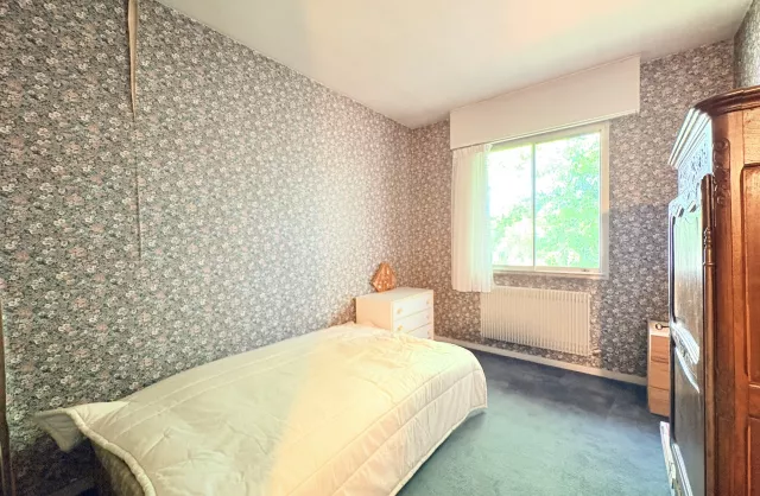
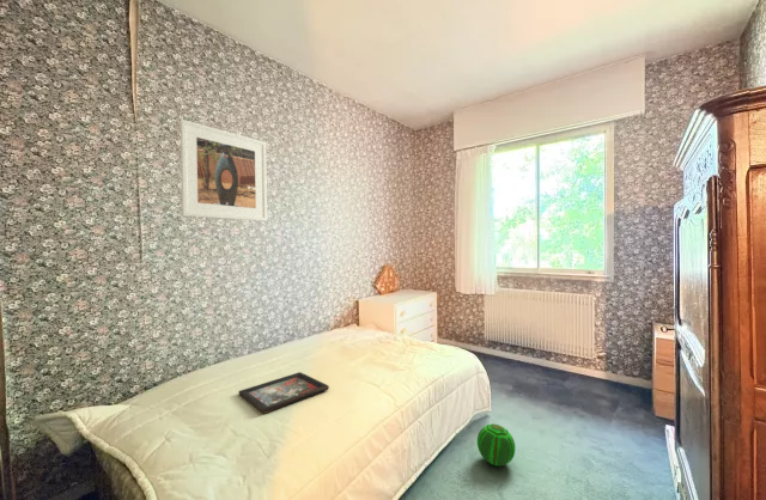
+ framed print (227, 175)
+ ball (496, 444)
+ decorative tray (284, 389)
